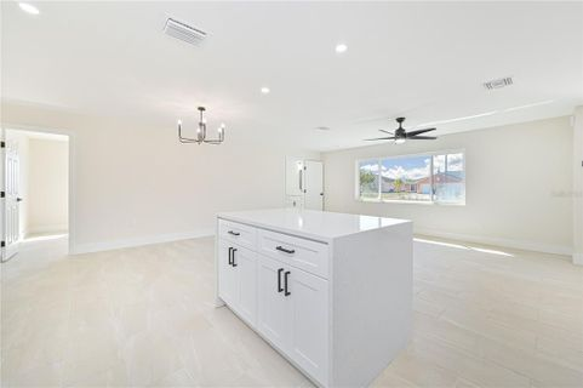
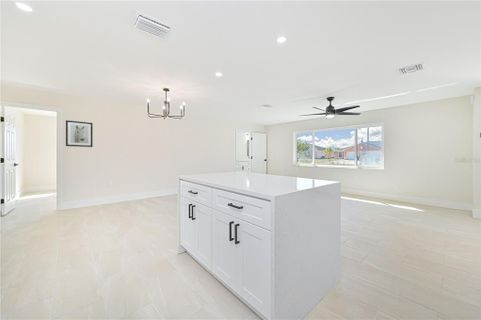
+ wall art (79, 134)
